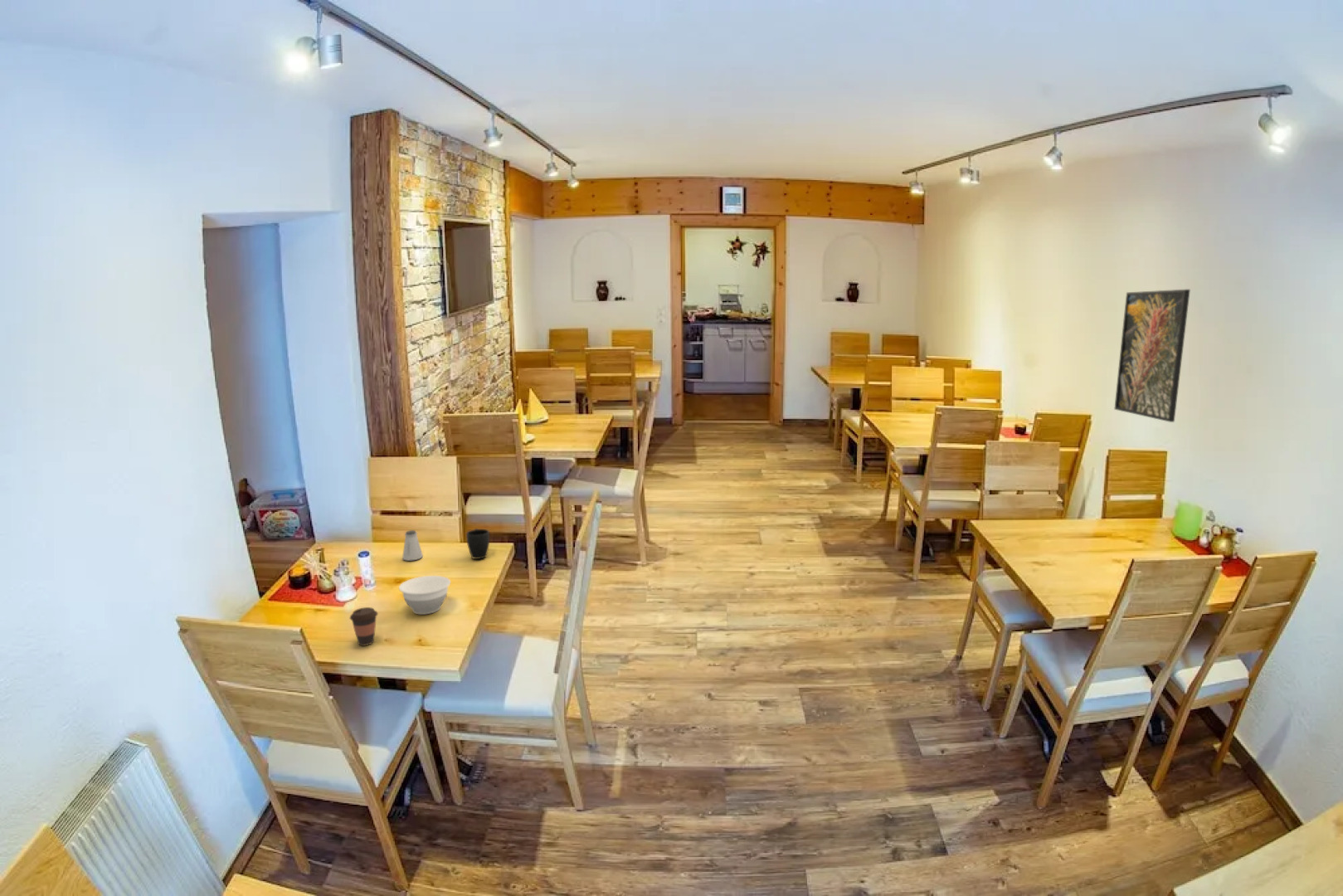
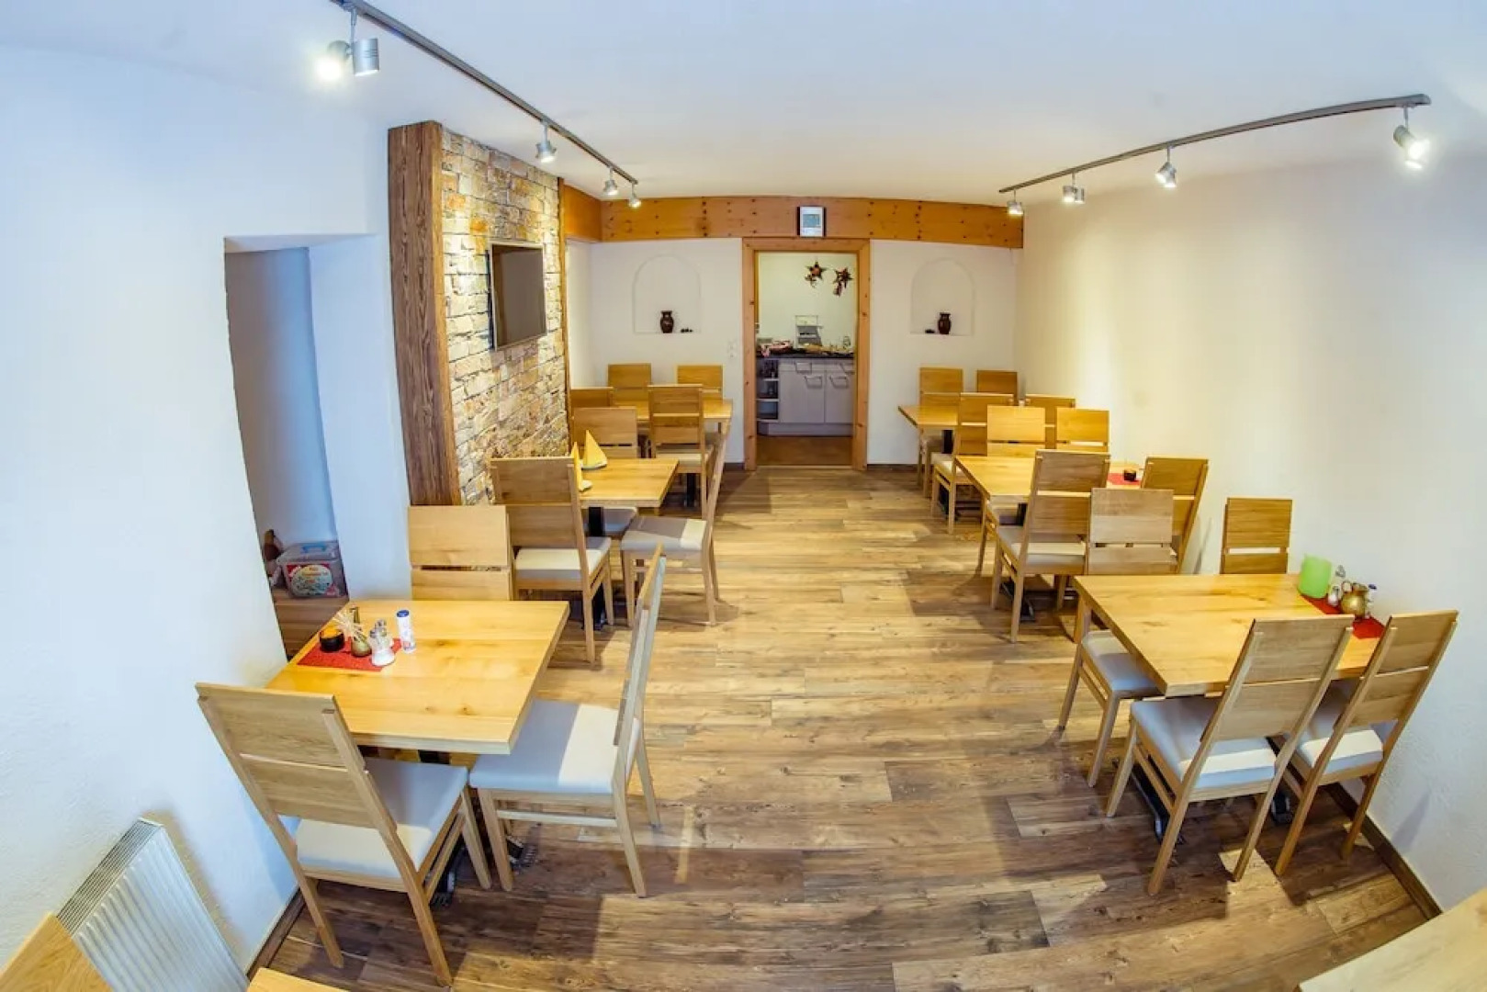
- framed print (1149, 353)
- mug (478, 543)
- saltshaker (411, 544)
- coffee cup (364, 626)
- bowl (426, 597)
